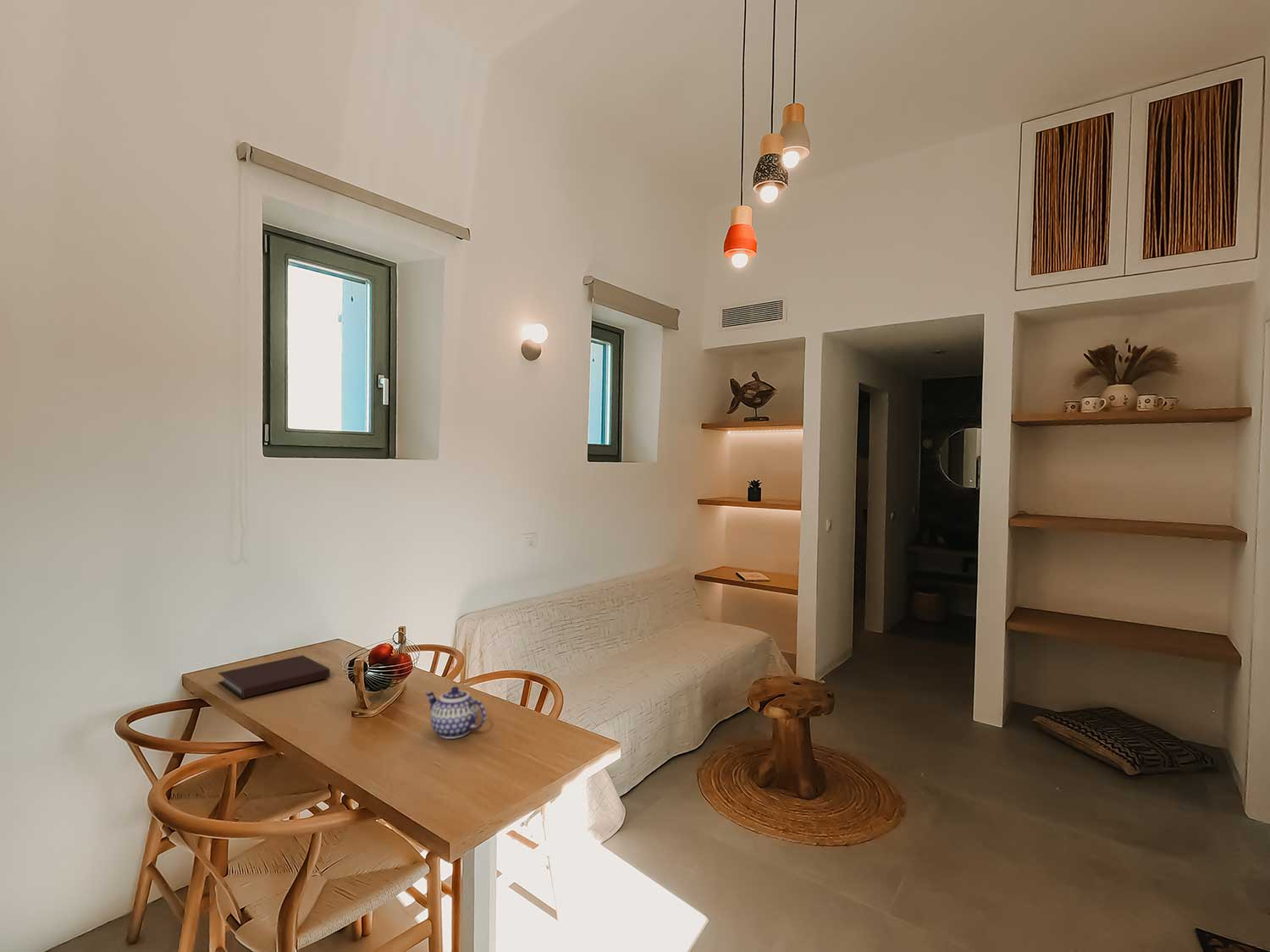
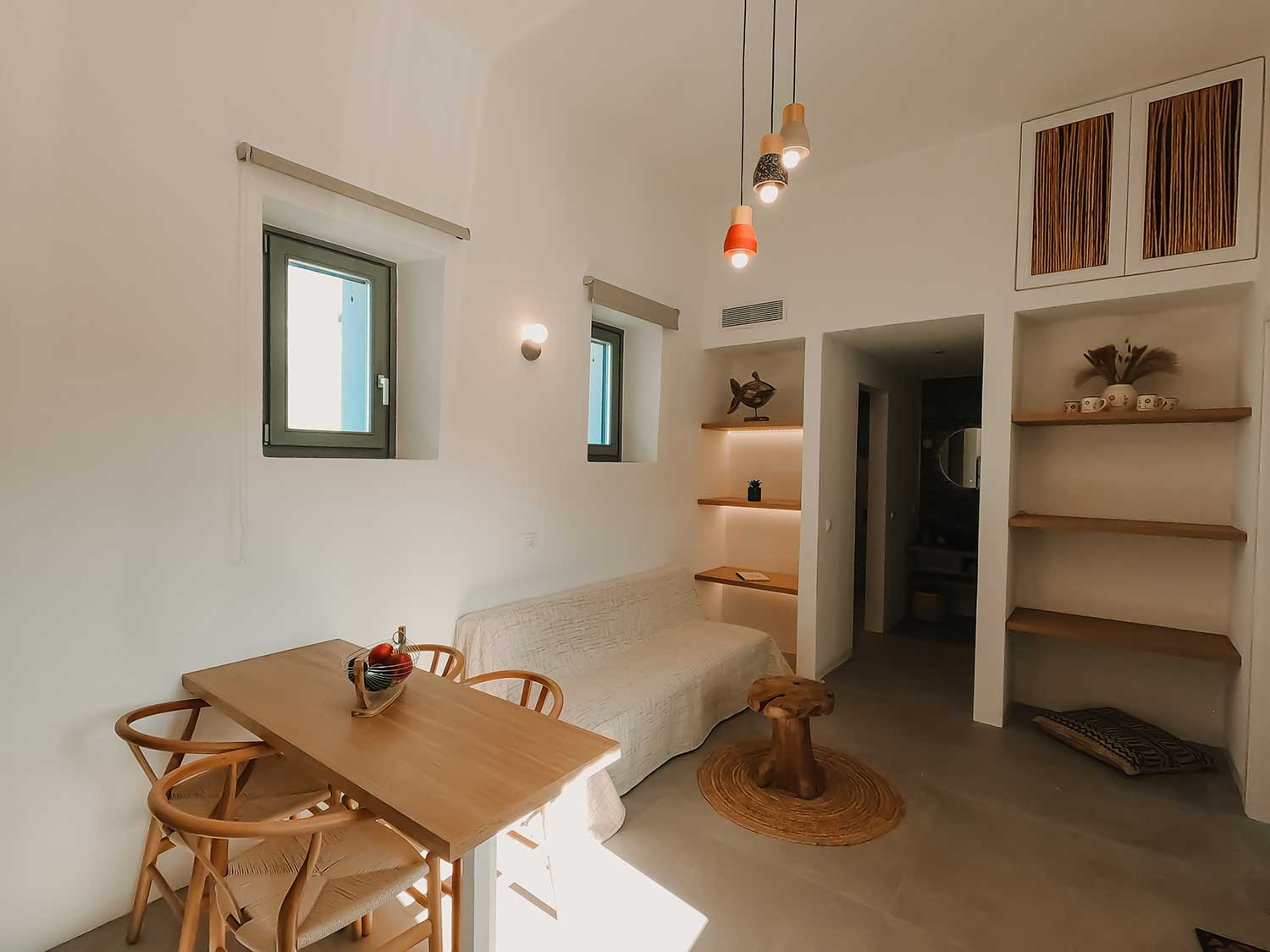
- notebook (274, 675)
- teapot (454, 709)
